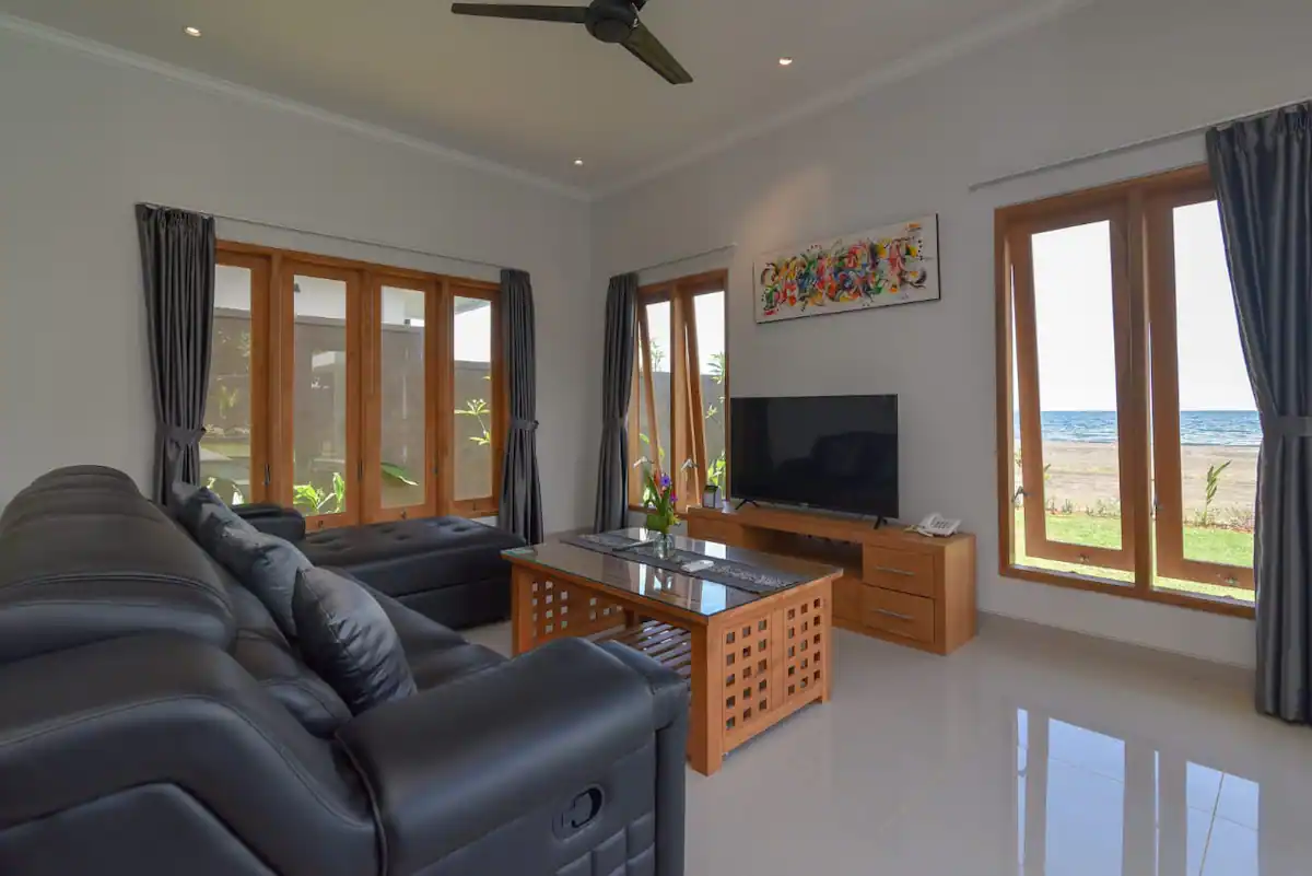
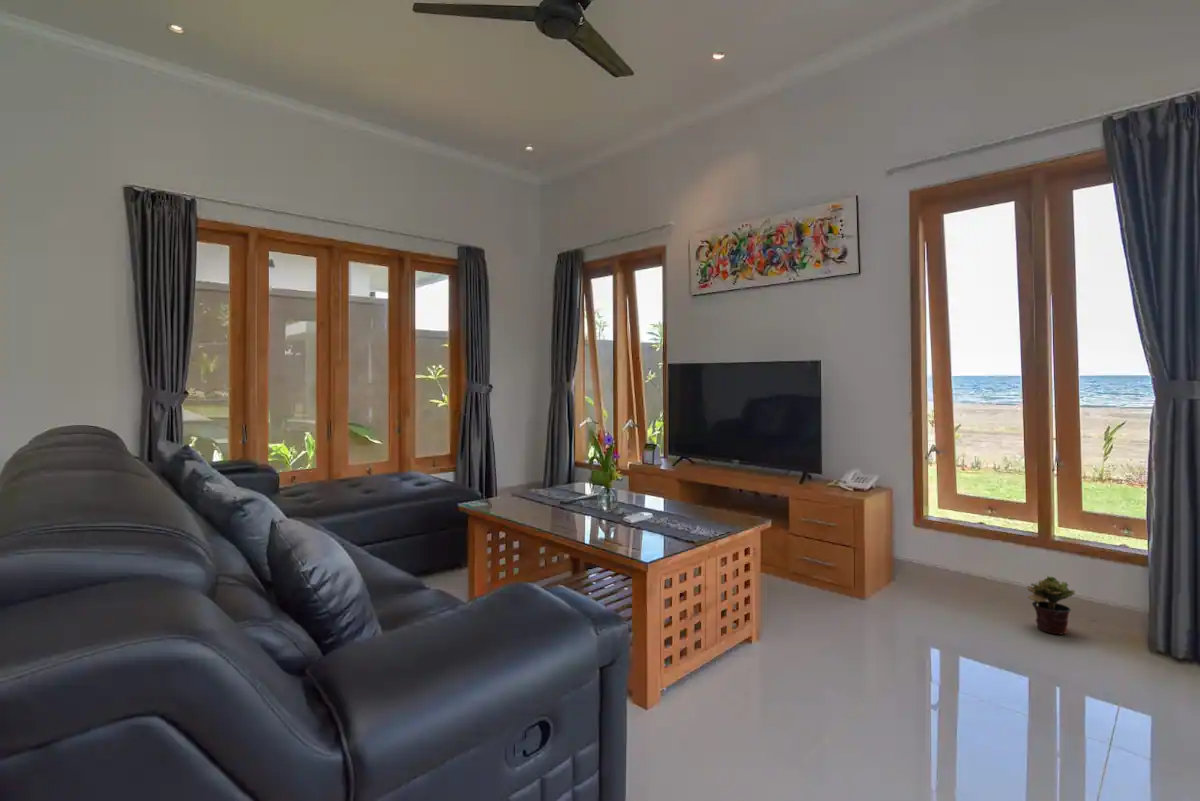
+ potted plant (1050, 602)
